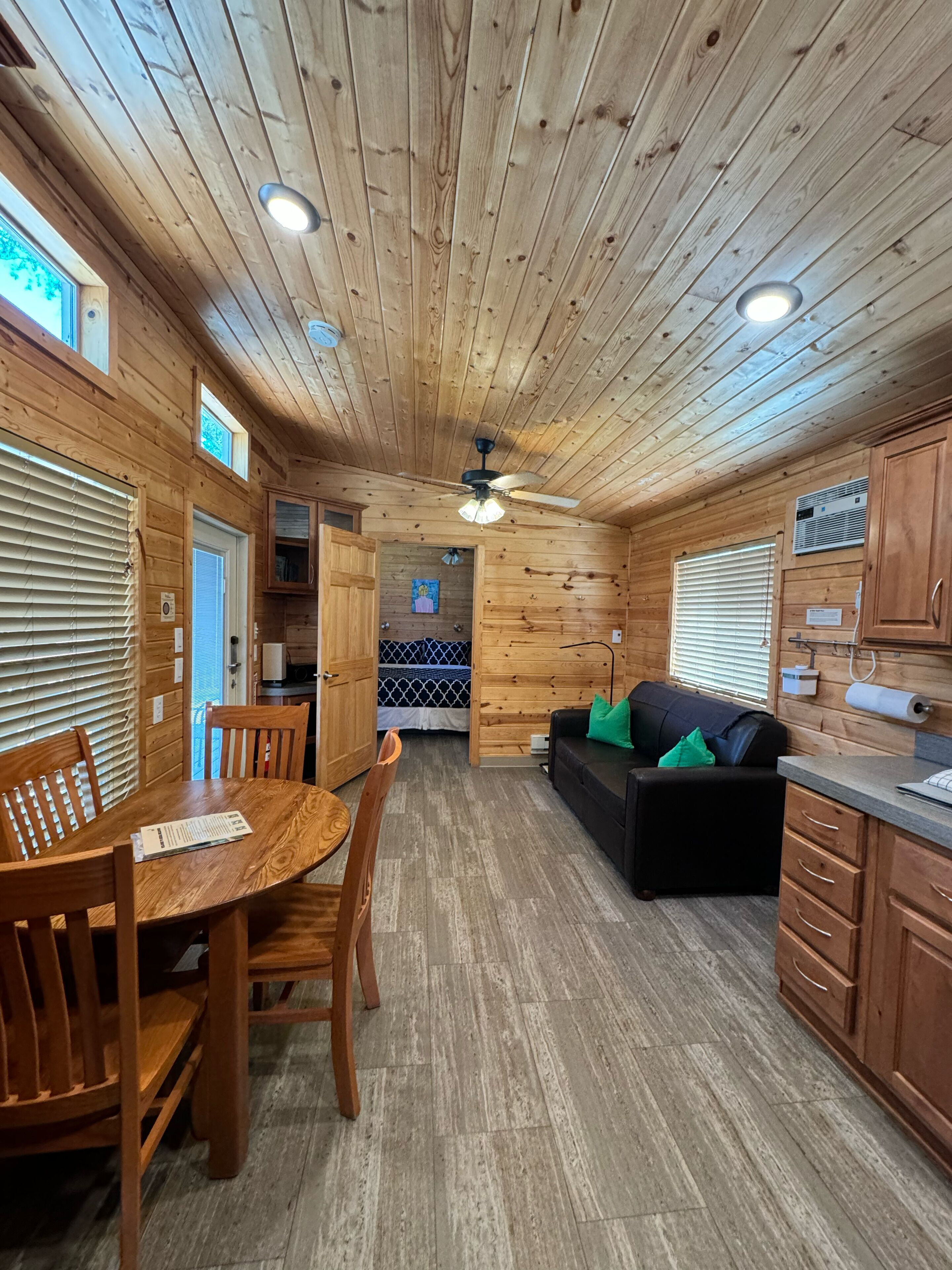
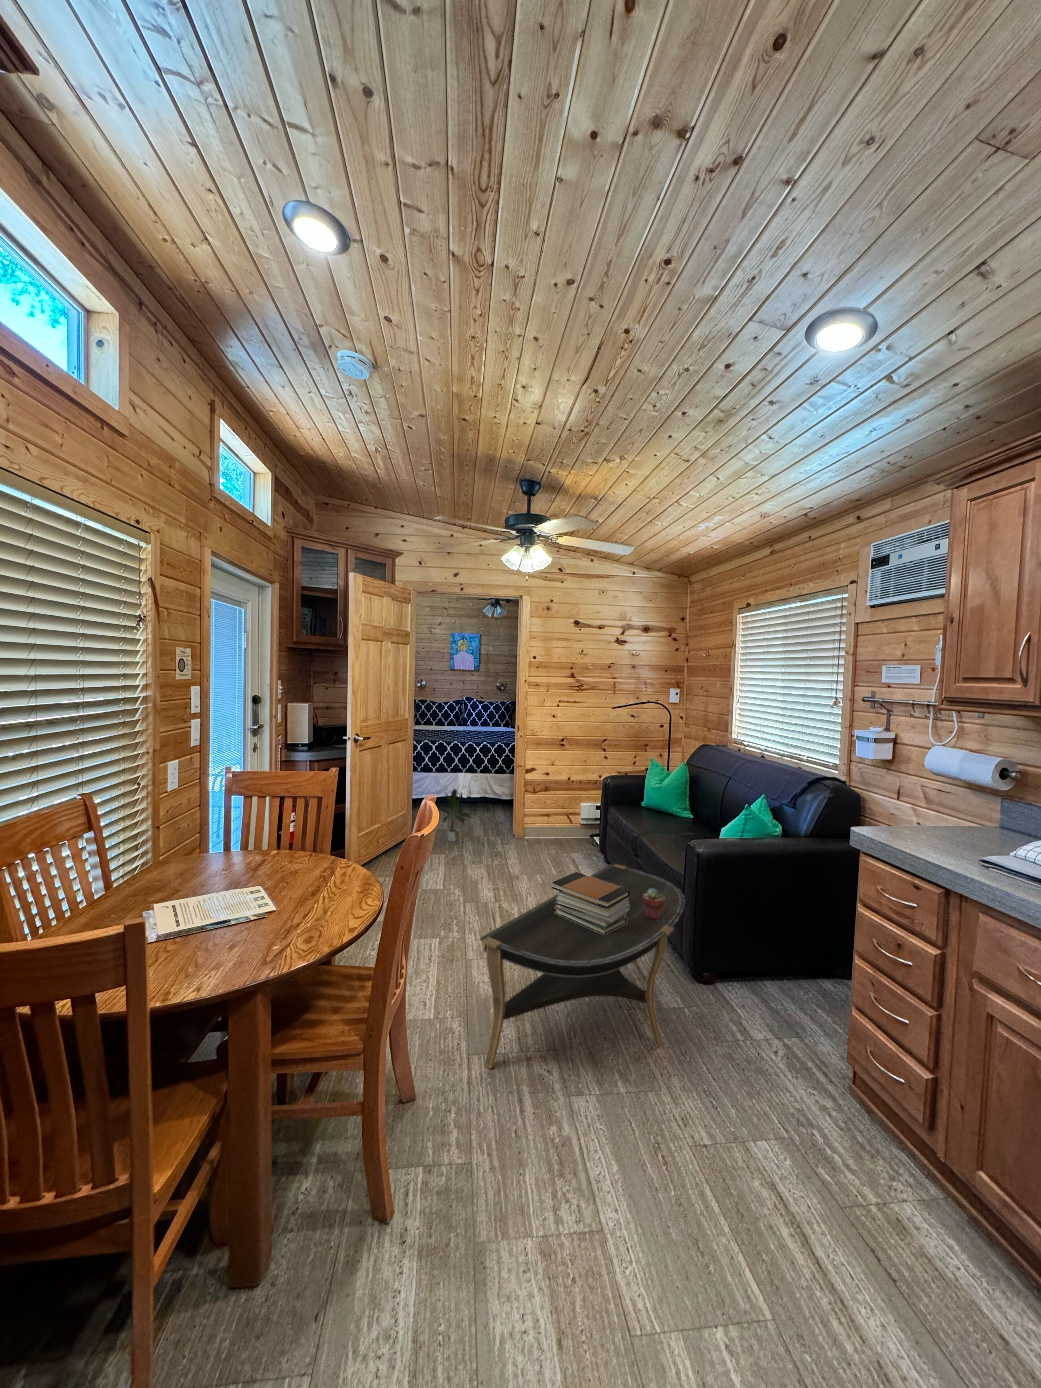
+ book stack (590, 902)
+ coffee table (607, 966)
+ potted plant (455, 816)
+ potted succulent (654, 902)
